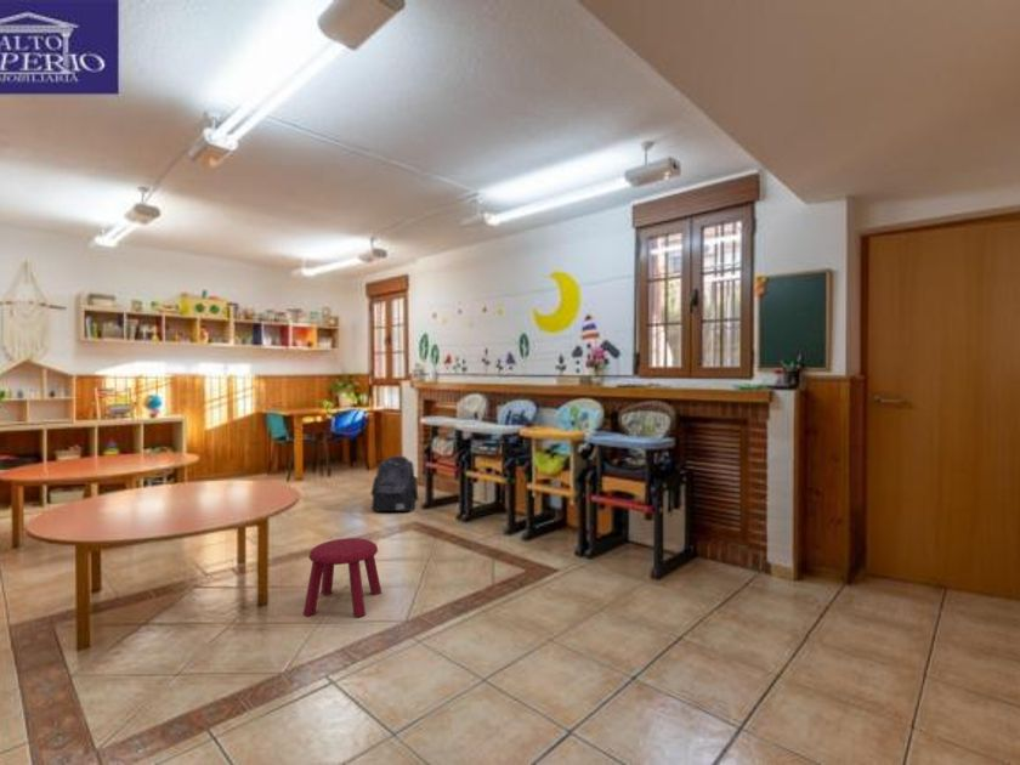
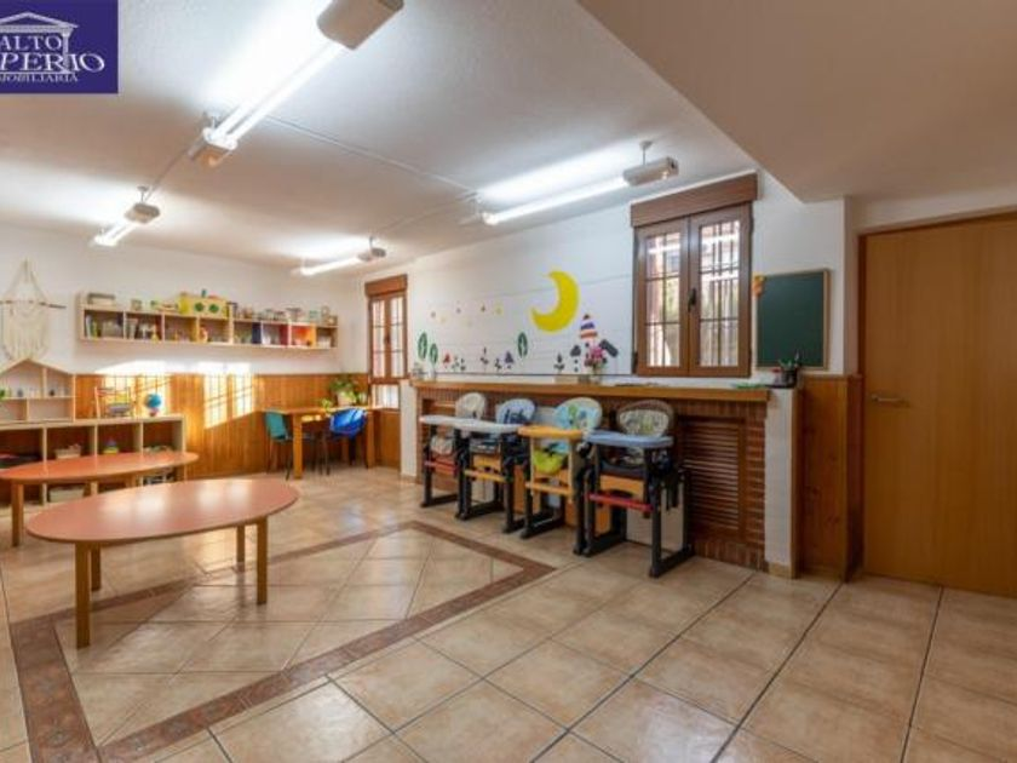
- backpack (395, 482)
- stool (348, 571)
